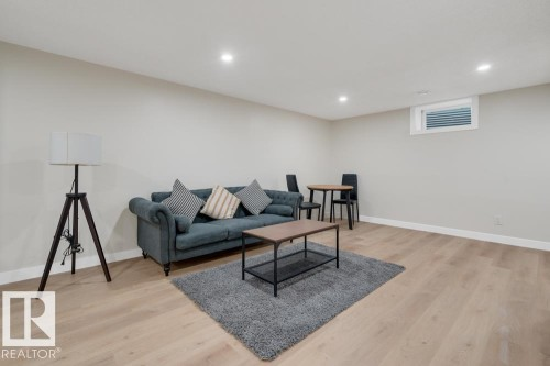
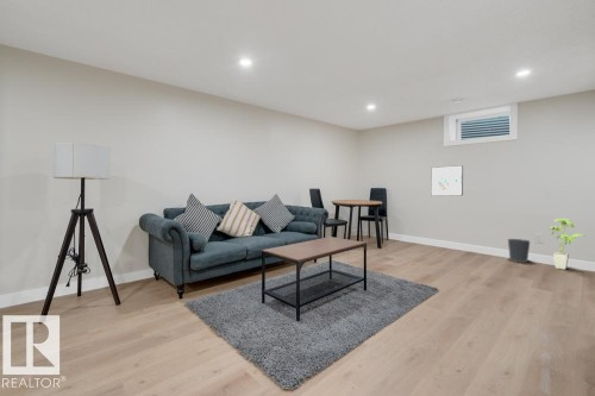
+ house plant (565, 243)
+ wastebasket (518, 250)
+ wall art (446, 181)
